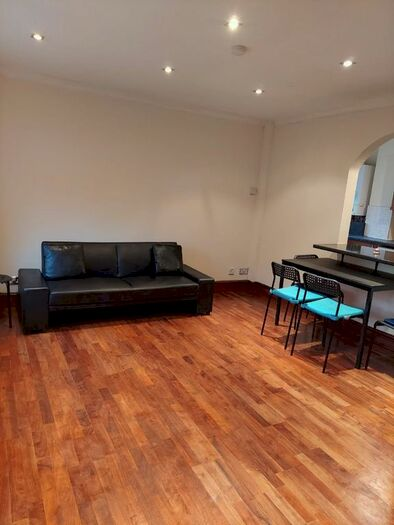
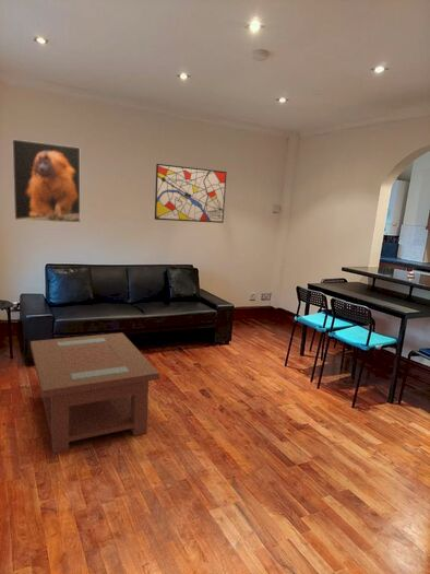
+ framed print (47, 183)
+ coffee table (89, 385)
+ wall art (191, 195)
